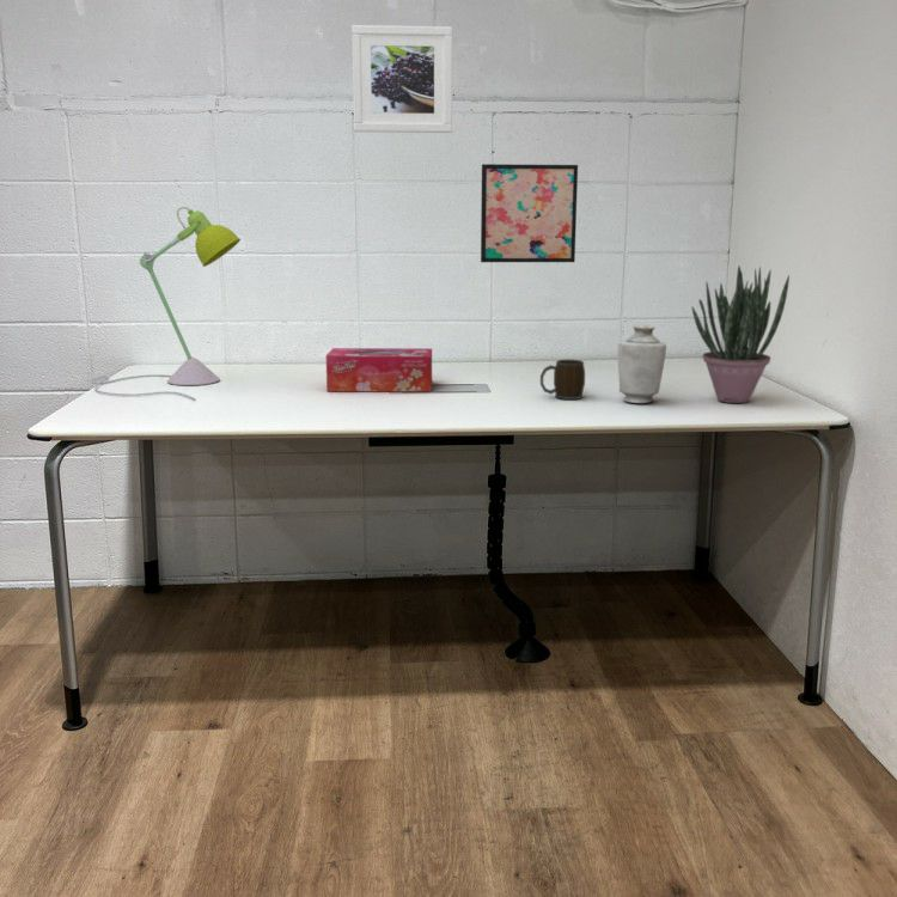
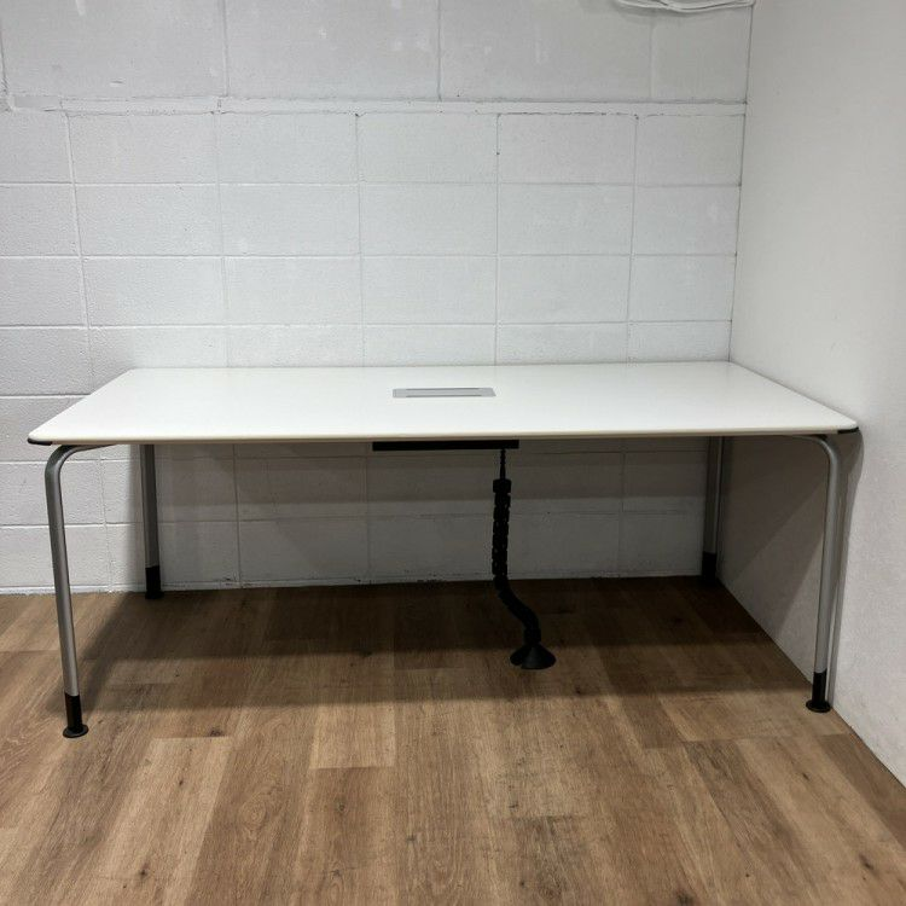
- tissue box (380, 368)
- potted plant (738, 332)
- mug (561, 379)
- wall art (529, 213)
- desk lamp (164, 298)
- vase (641, 362)
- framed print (402, 79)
